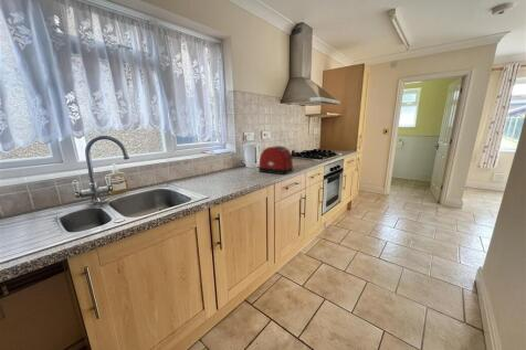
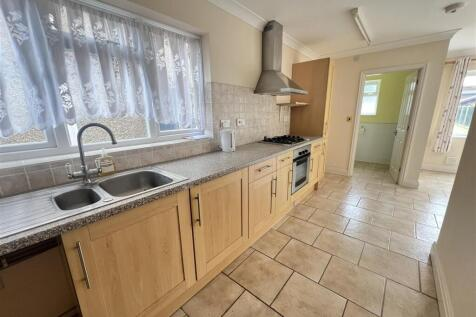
- toaster (276, 159)
